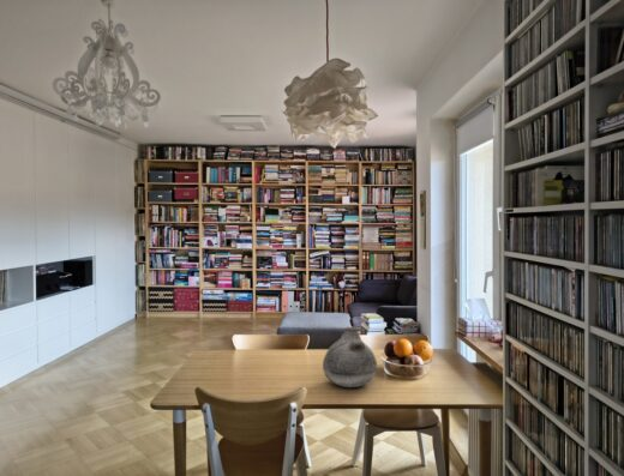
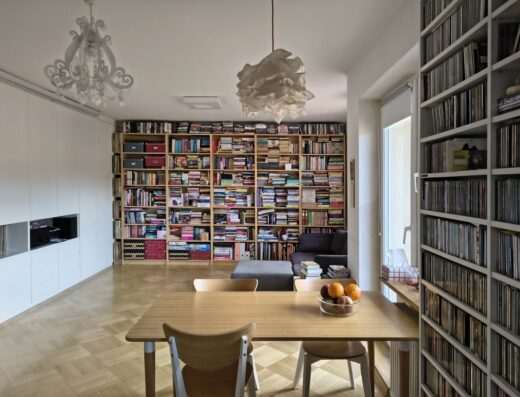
- vase (349, 355)
